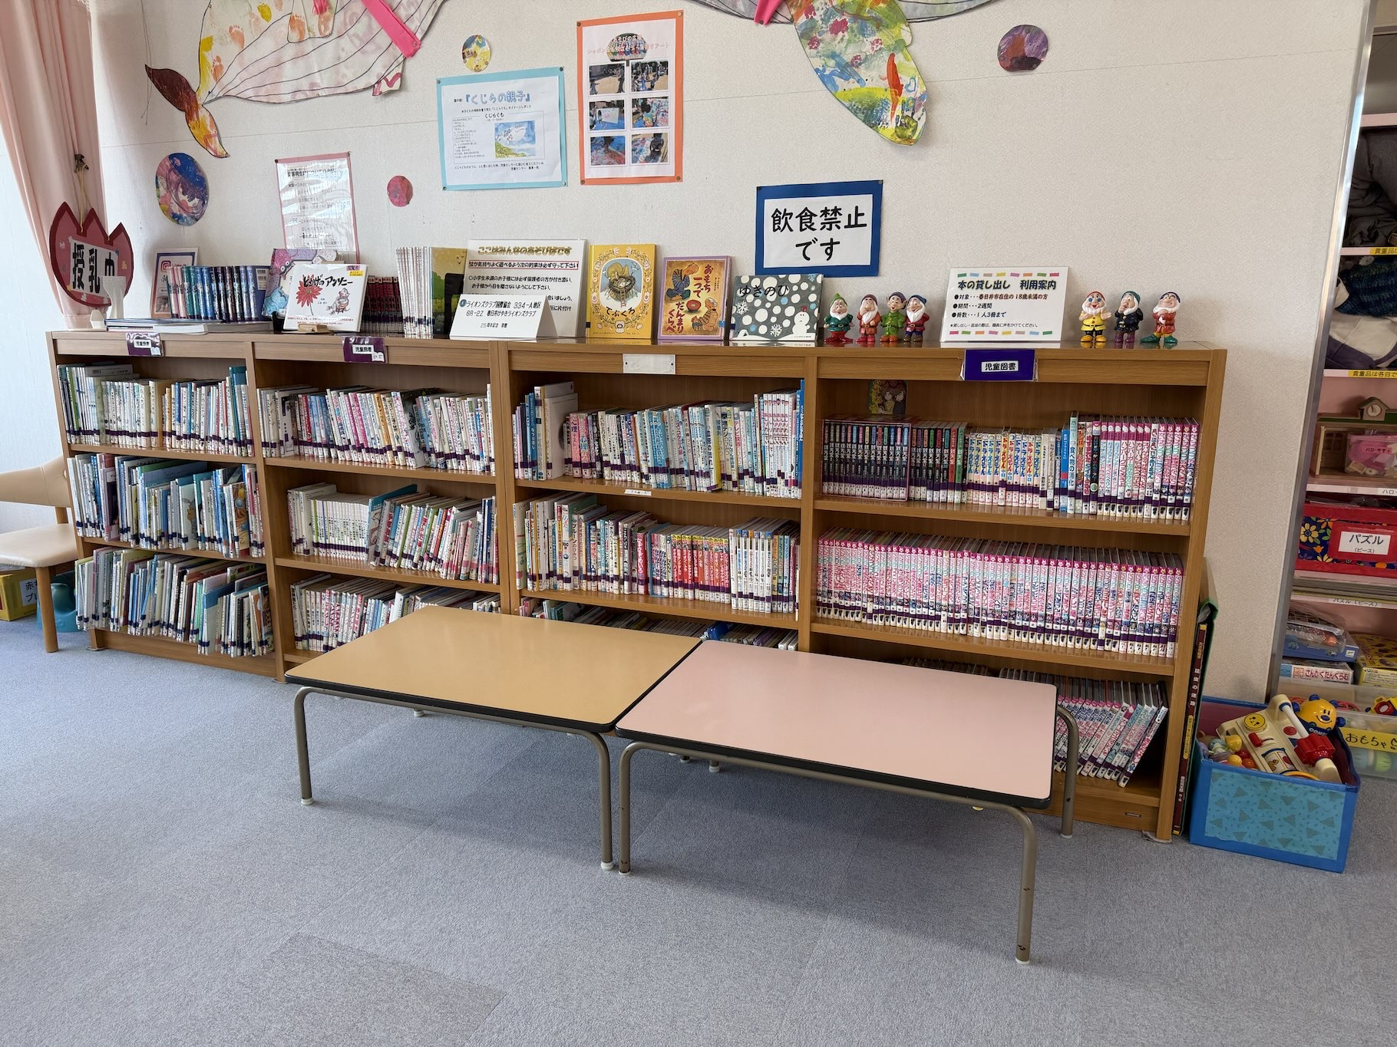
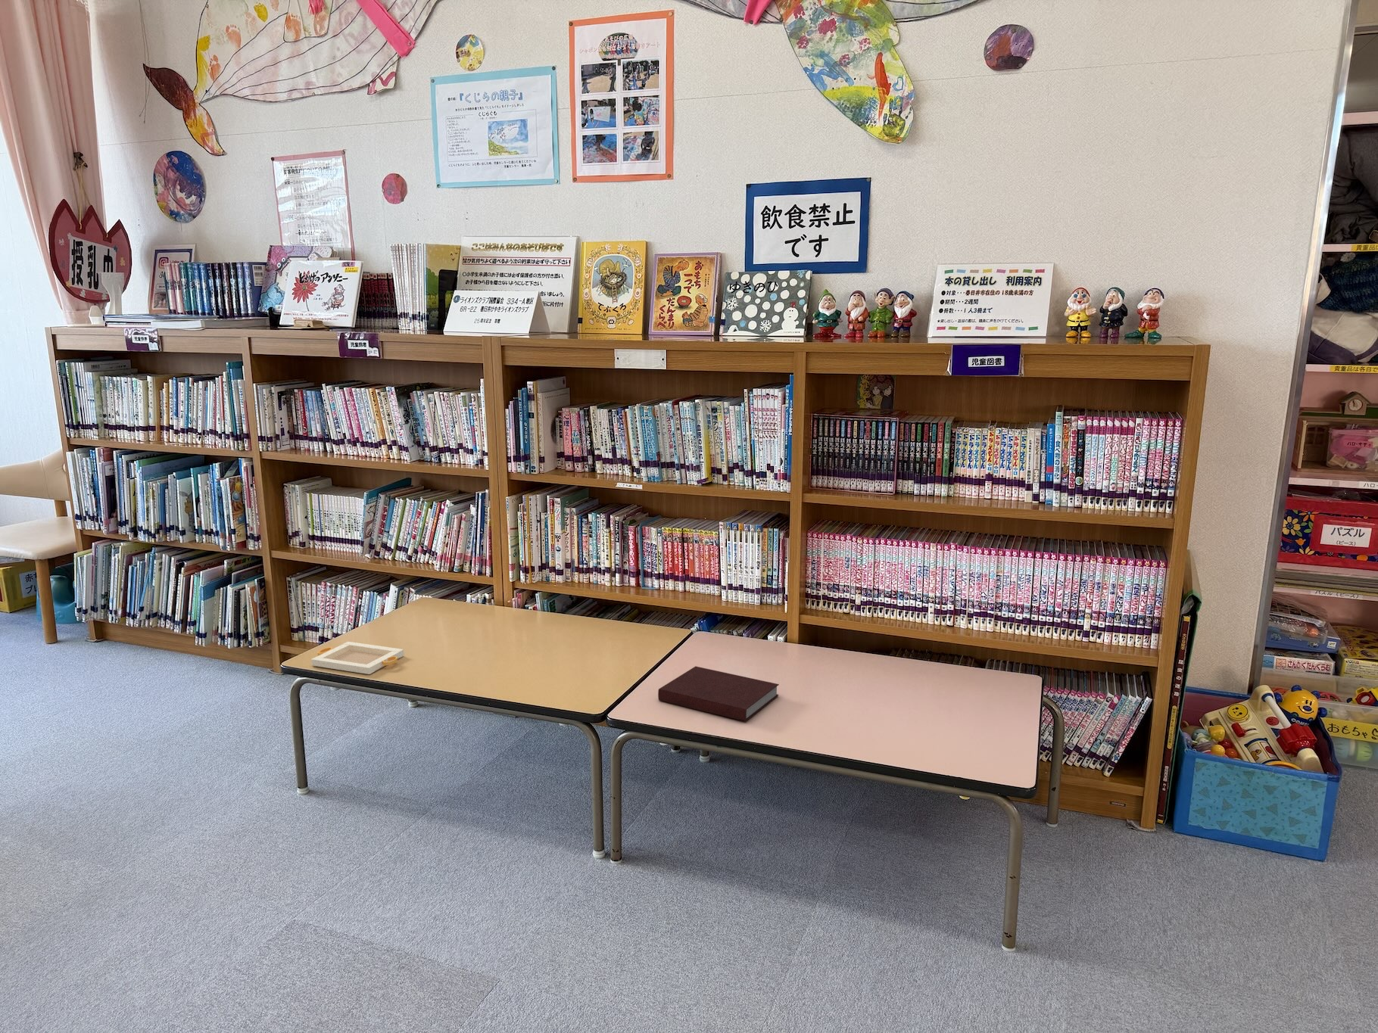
+ notebook (718, 691)
+ picture frame (358, 656)
